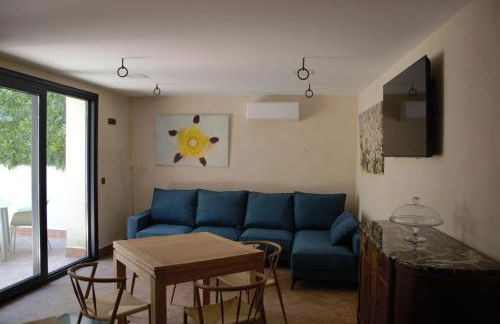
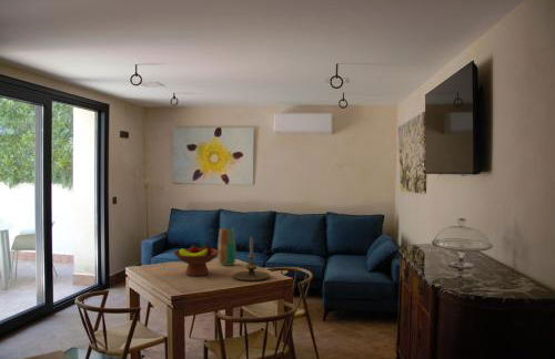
+ candle holder (251, 256)
+ fruit bowl (196, 258)
+ vase (226, 246)
